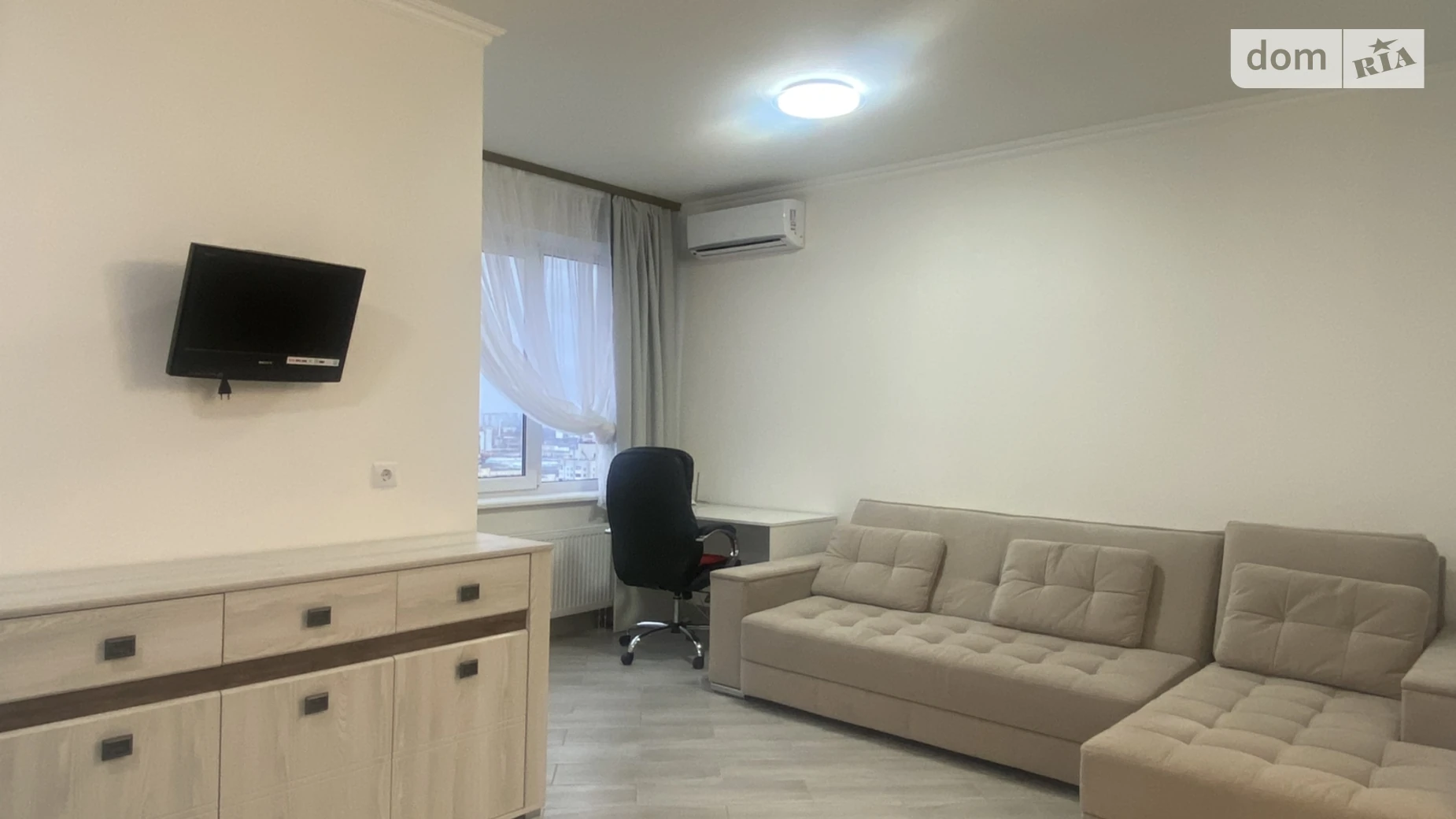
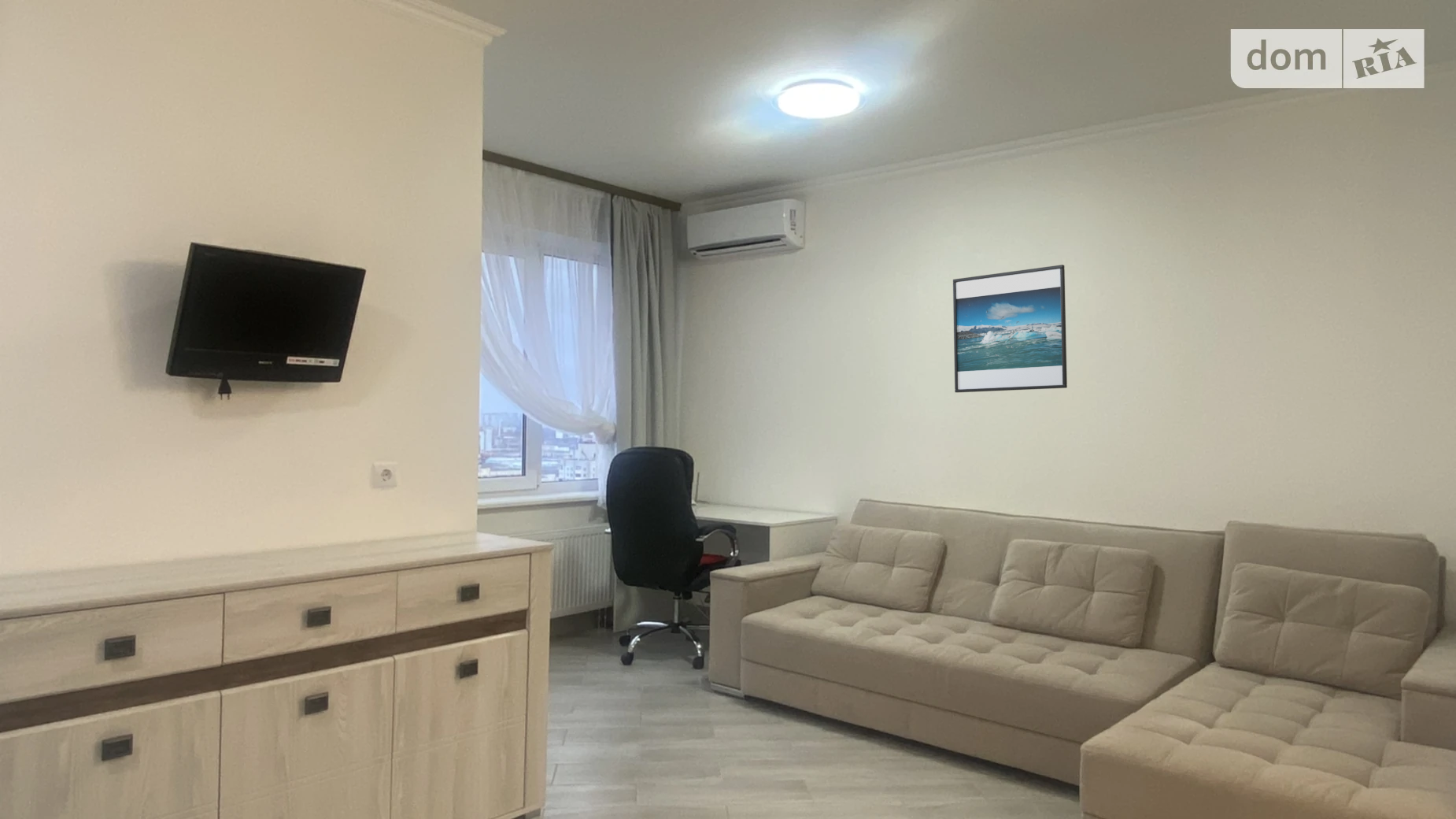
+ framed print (1007, 331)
